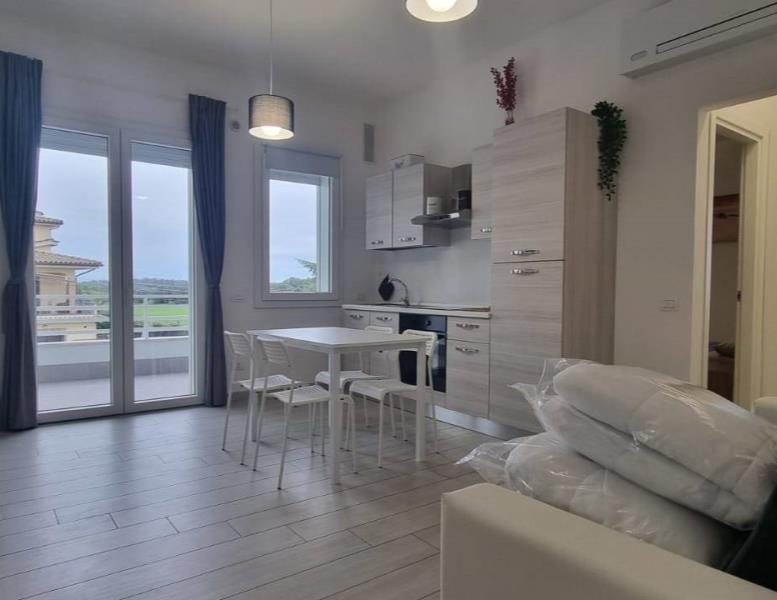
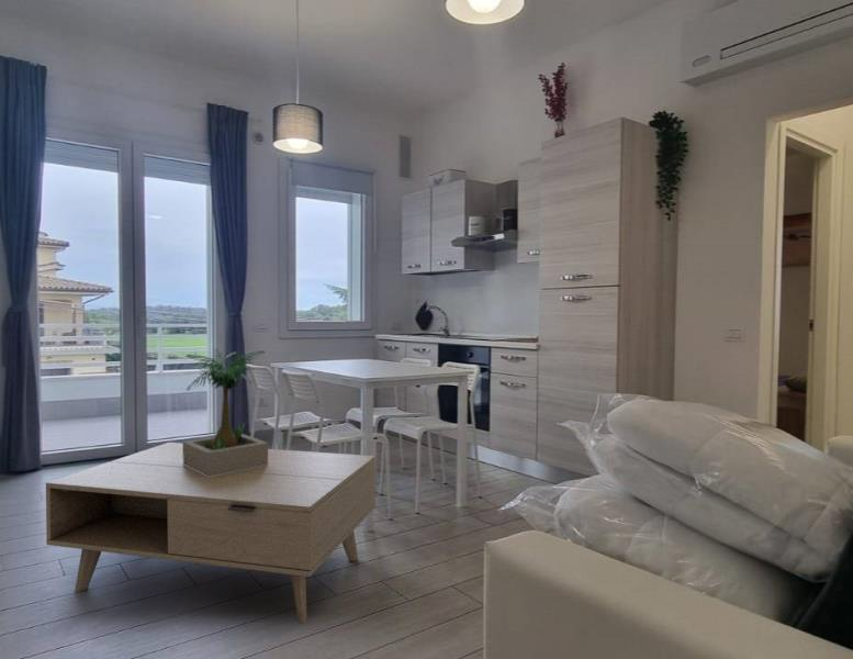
+ potted plant (224, 405)
+ coffee table (224, 522)
